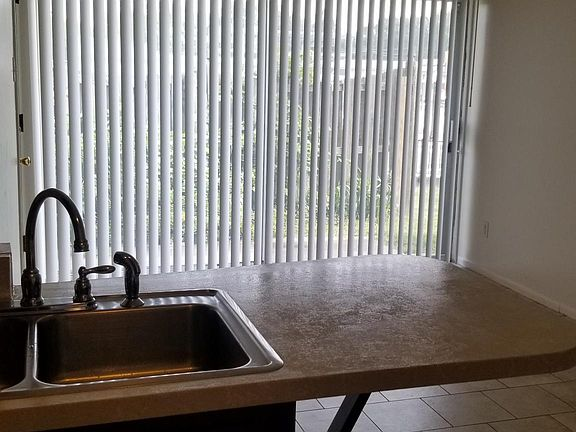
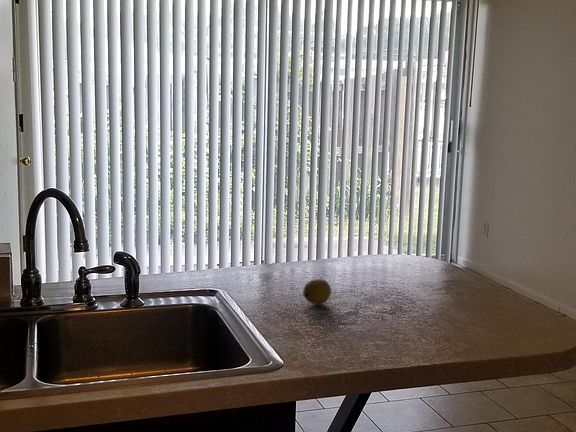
+ fruit (317, 291)
